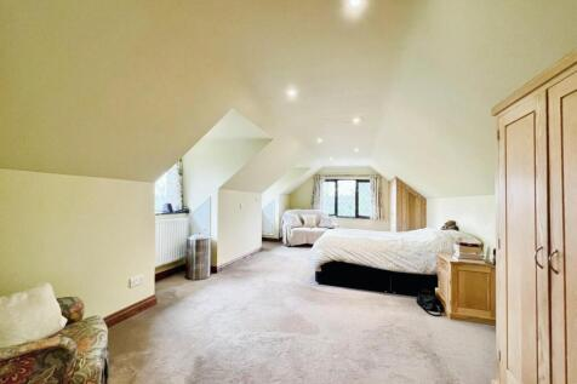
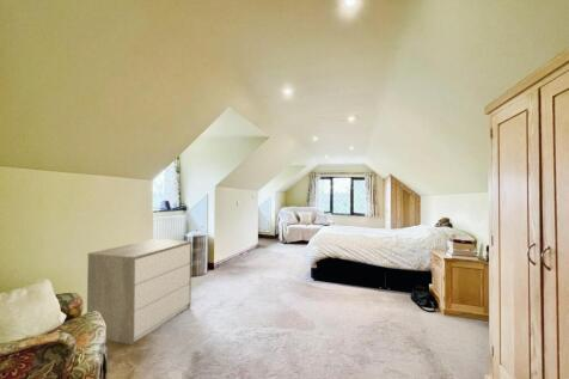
+ dresser (145, 282)
